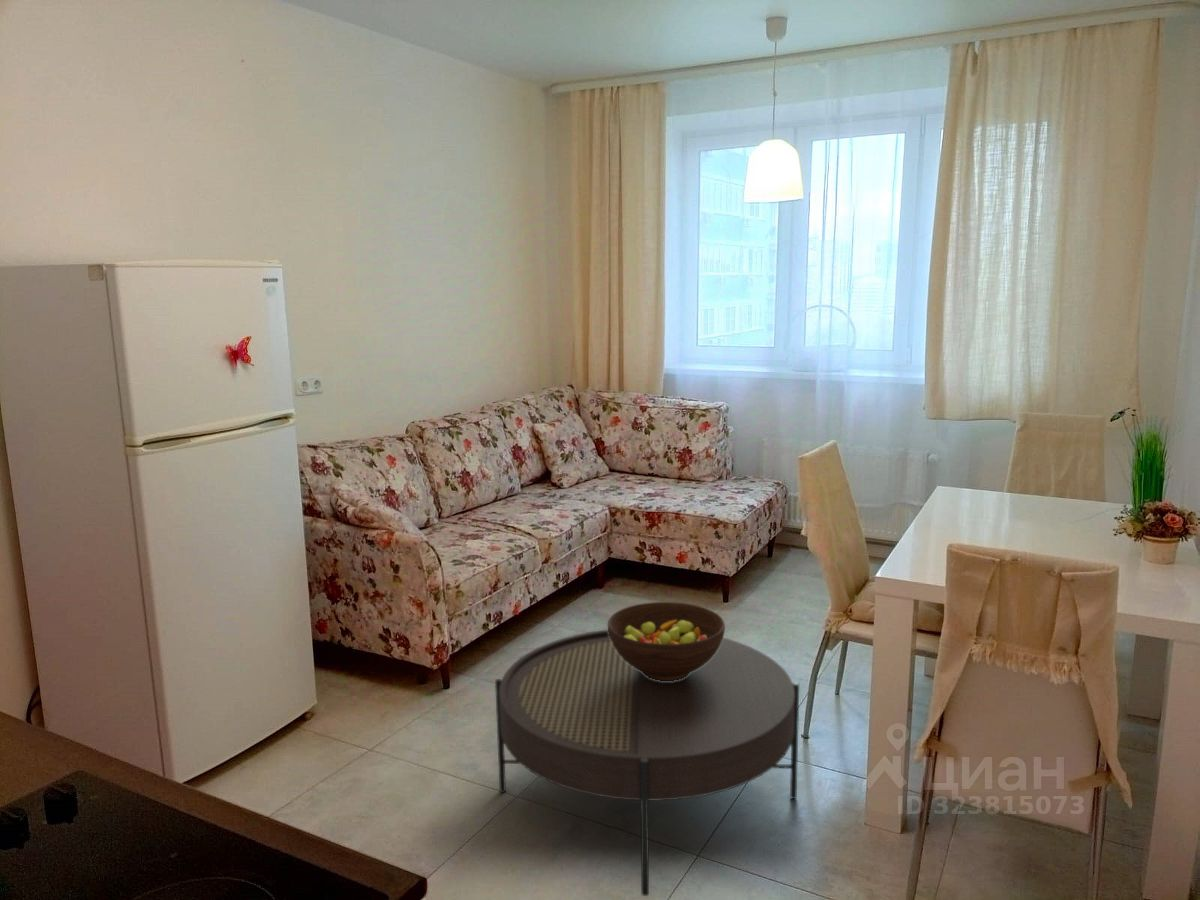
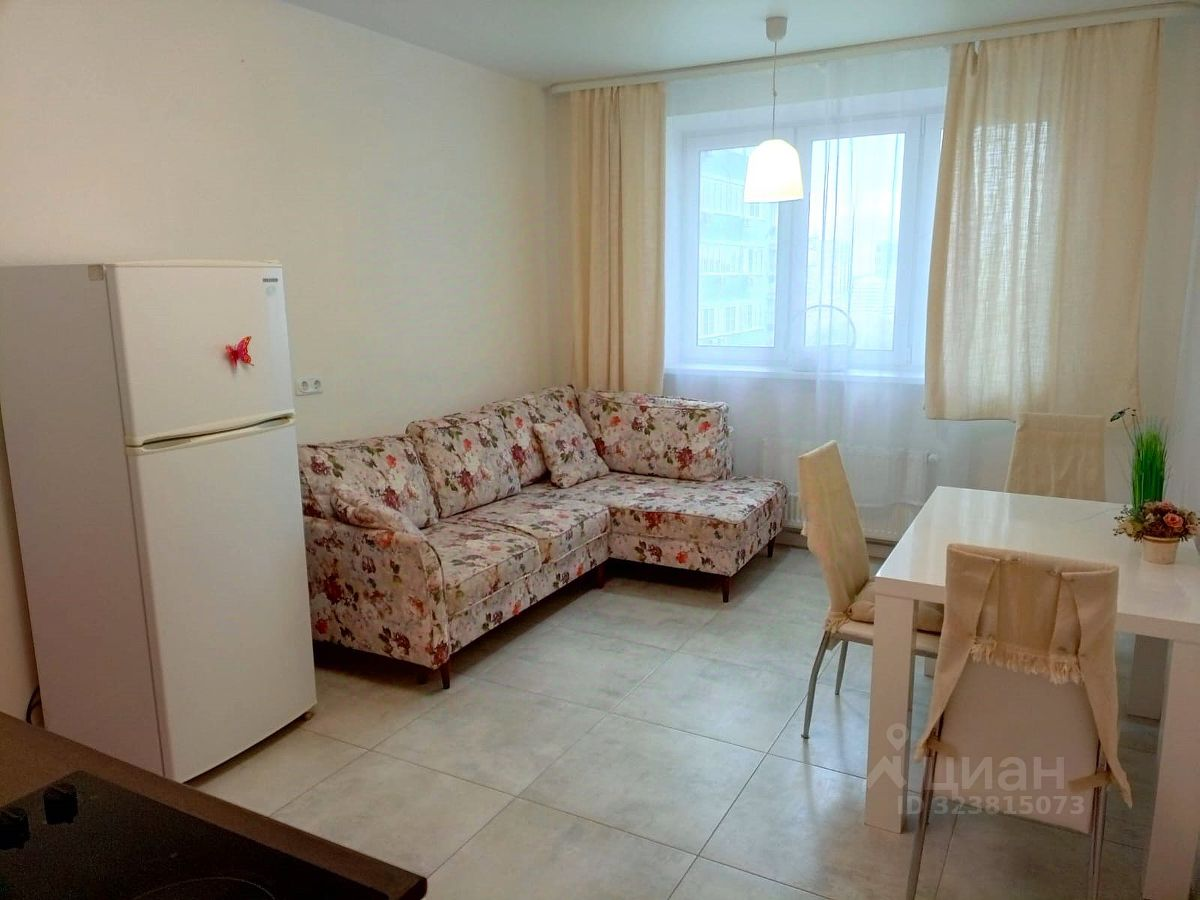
- fruit bowl (666, 646)
- coffee table (646, 738)
